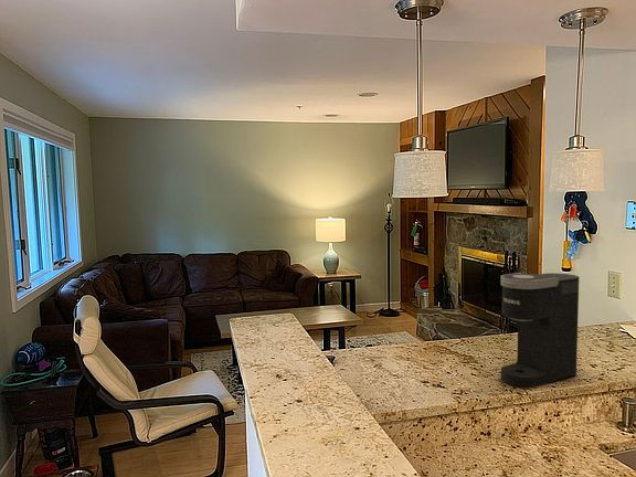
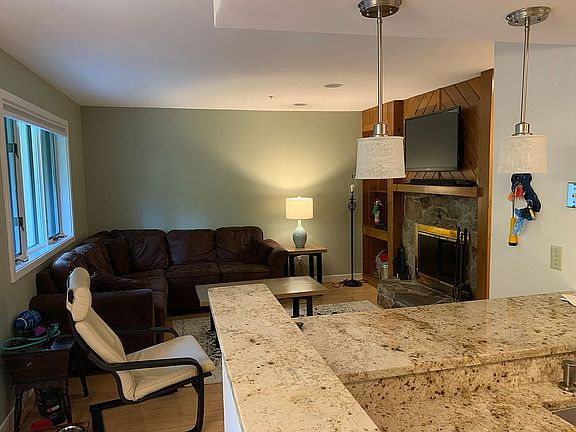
- coffee maker (539, 325)
